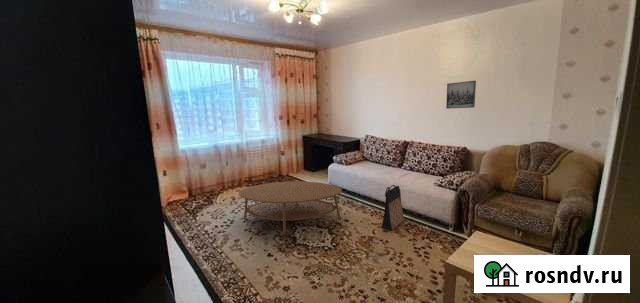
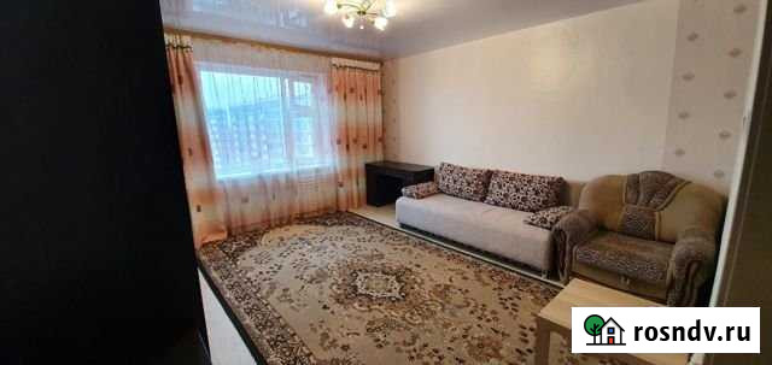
- wall art (460, 95)
- bag (392, 204)
- coffee table (290, 204)
